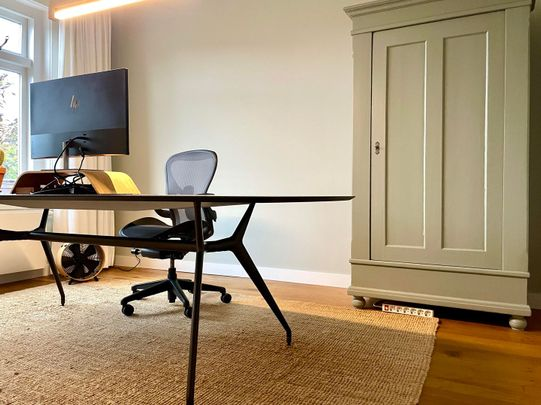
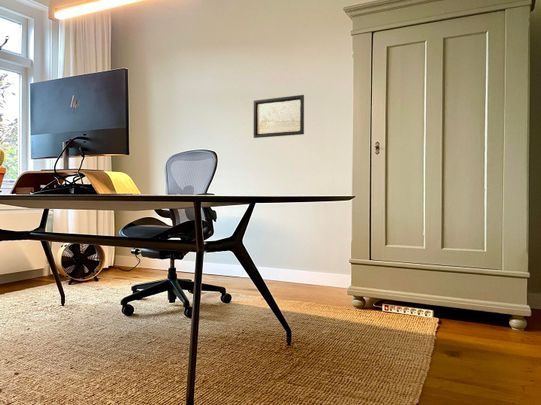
+ wall art (278, 117)
